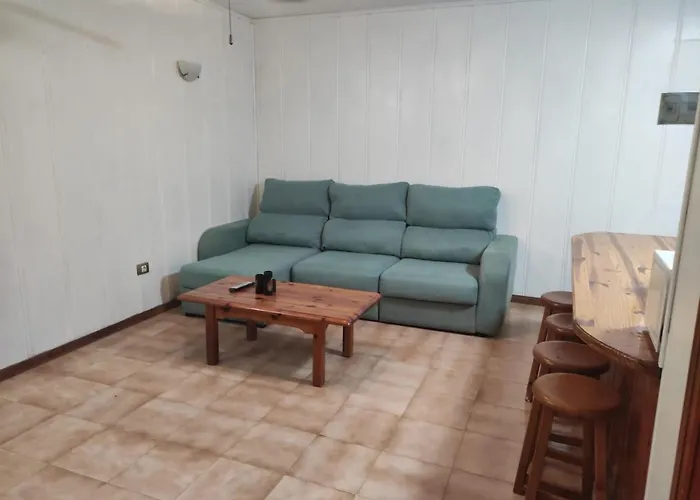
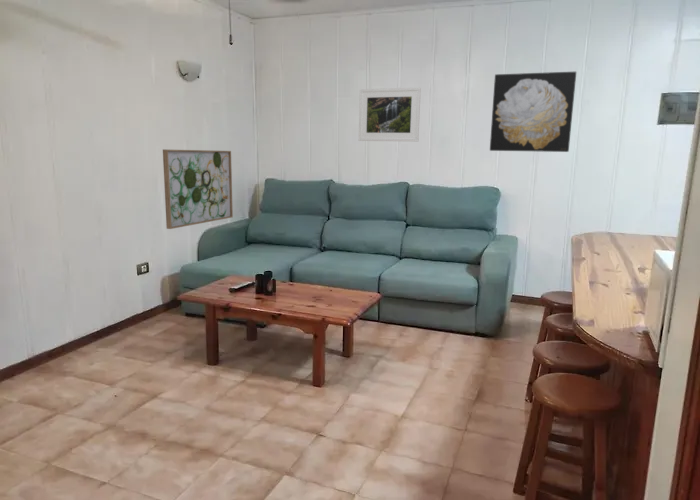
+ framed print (388, 115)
+ wall art (202, 186)
+ wall art (531, 112)
